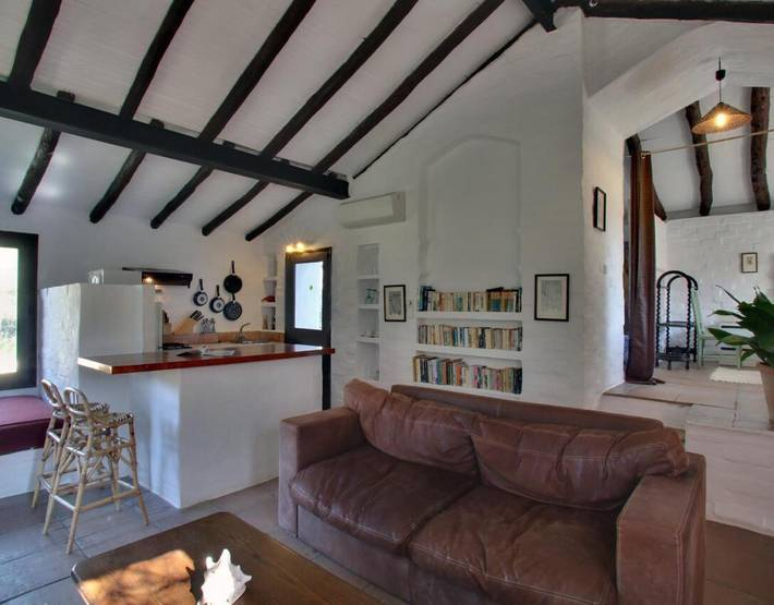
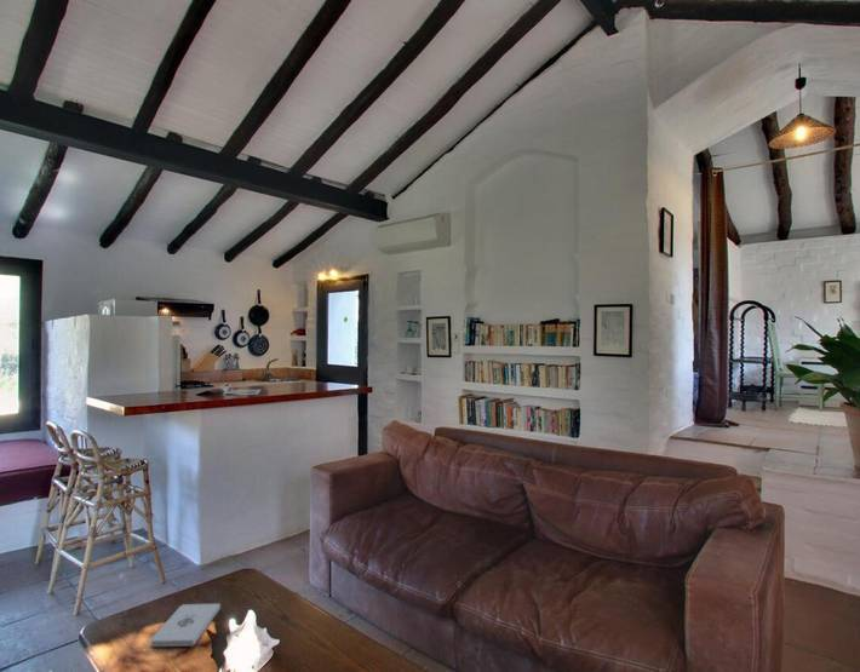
+ notepad (187, 624)
